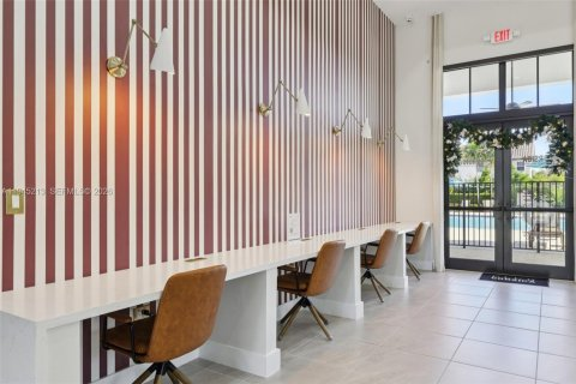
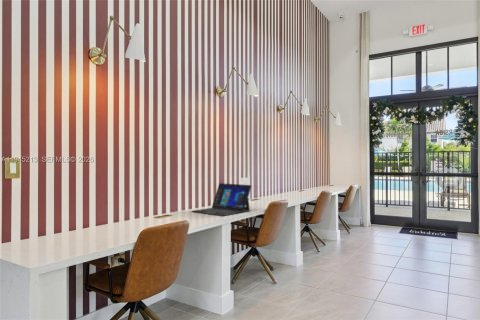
+ laptop (221, 198)
